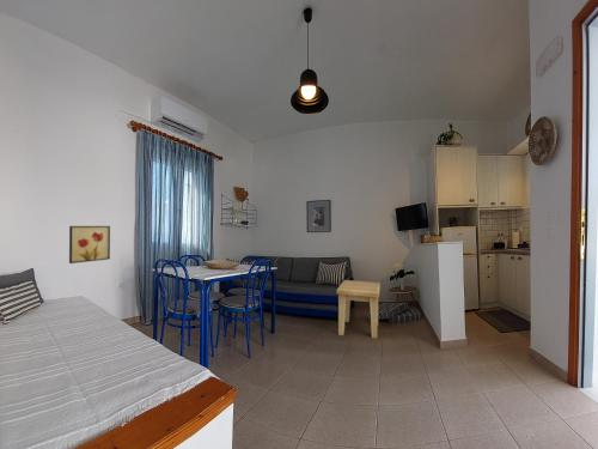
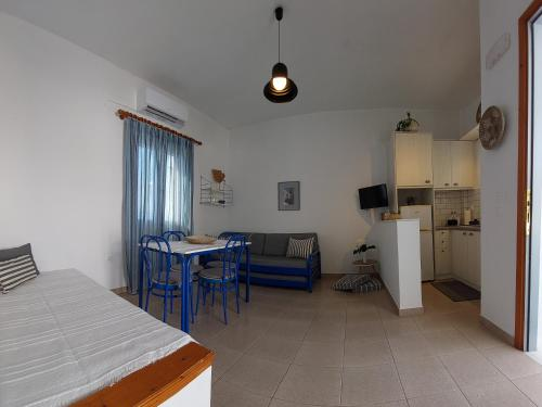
- side table (359, 299)
- wall art (90, 243)
